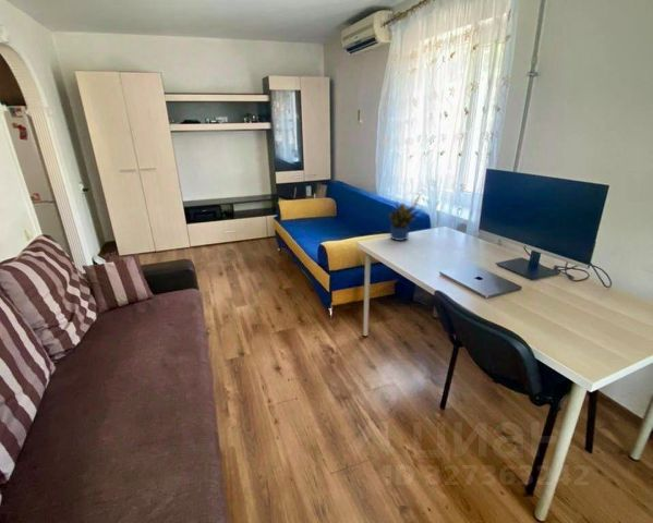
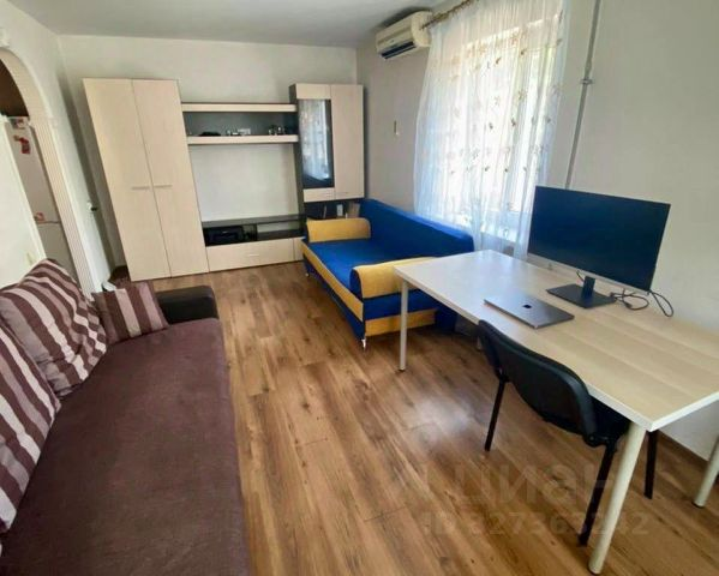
- potted plant (406, 215)
